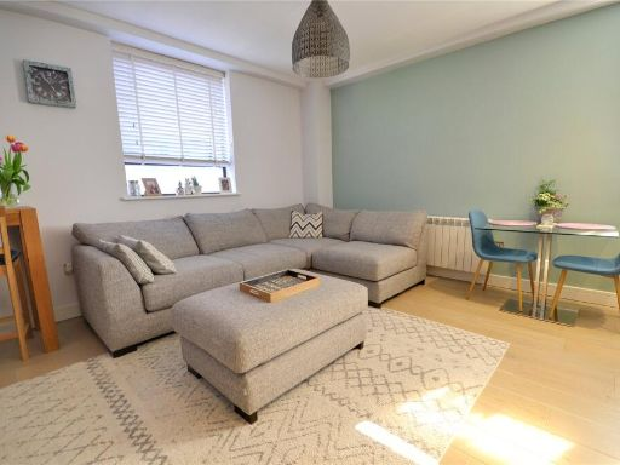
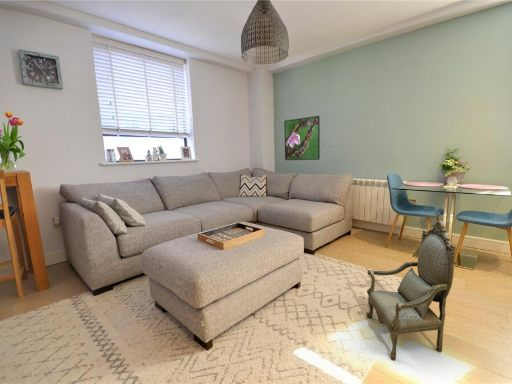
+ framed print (301, 139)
+ armchair (406, 262)
